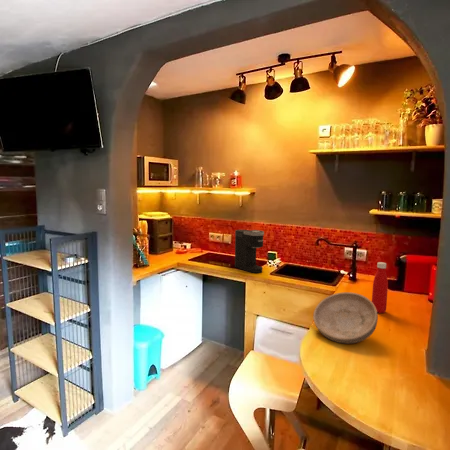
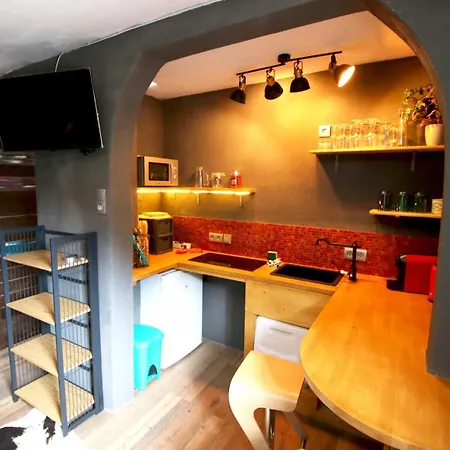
- bowl (344, 316)
- coffee maker (248, 249)
- bottle (380, 287)
